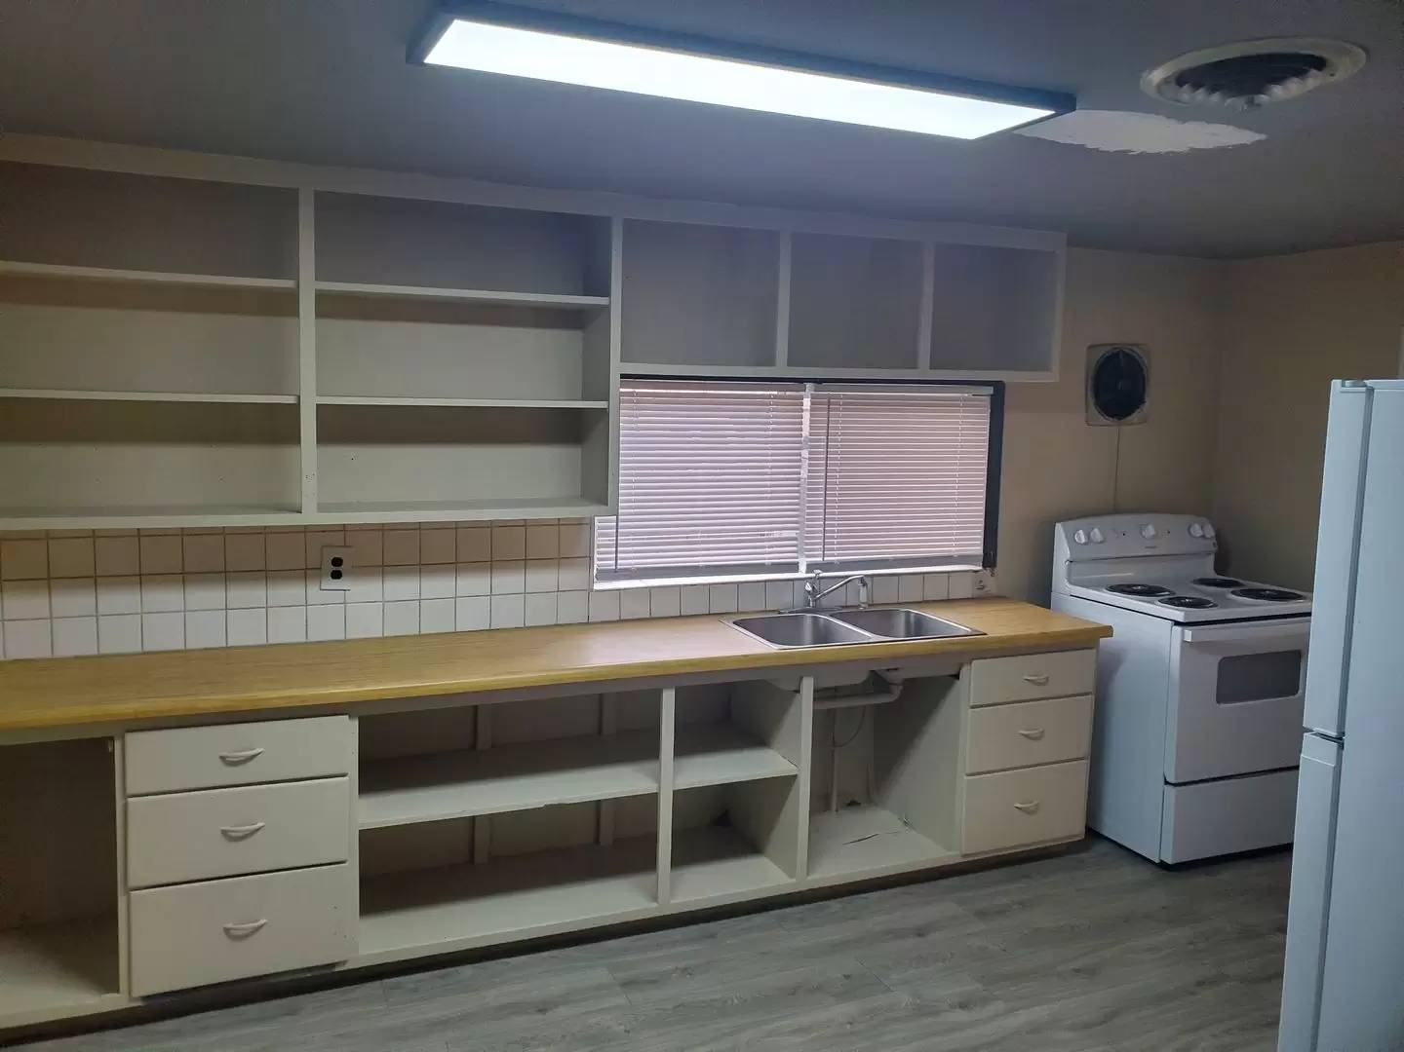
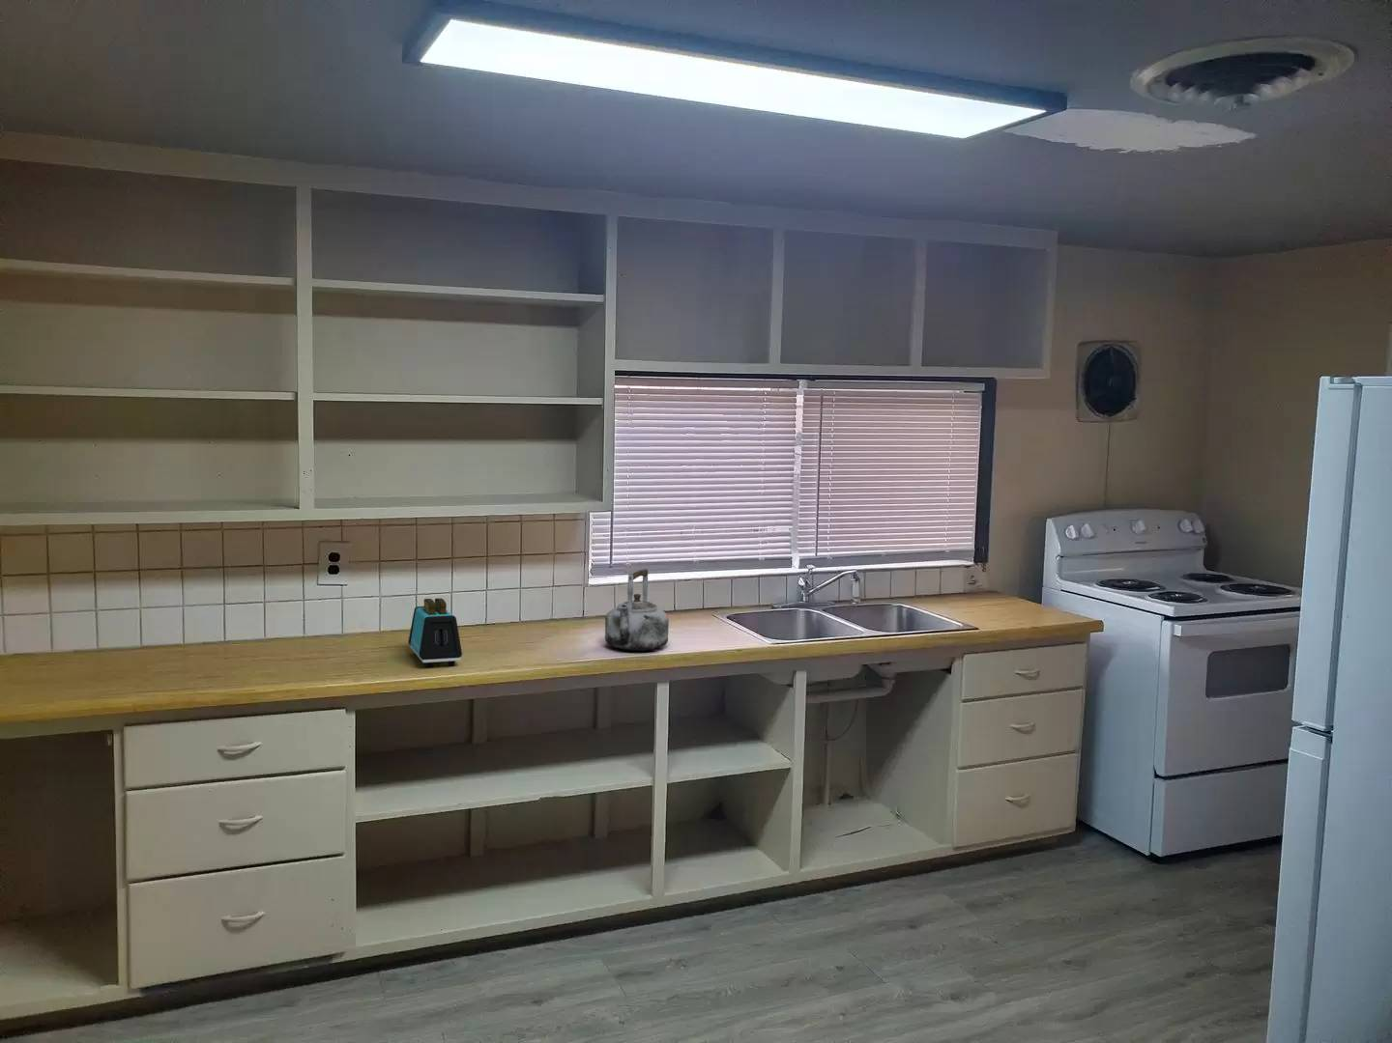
+ toaster (434, 630)
+ kettle (635, 609)
